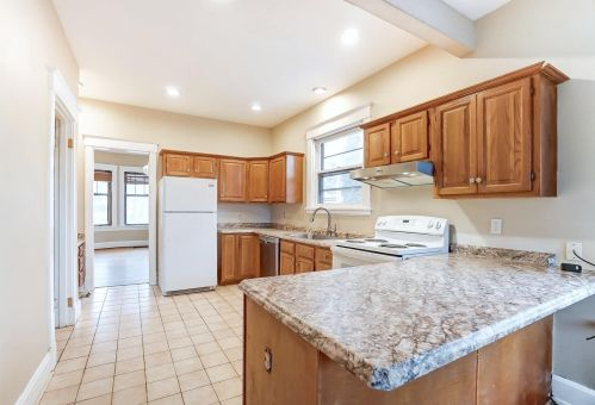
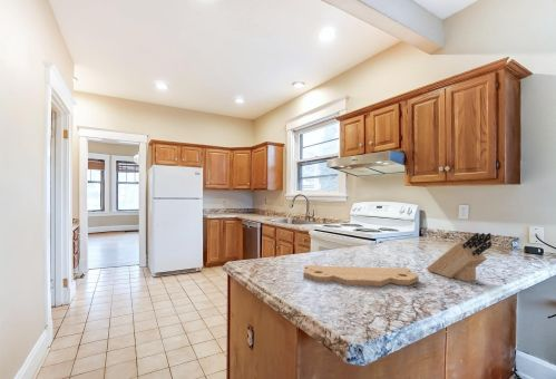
+ cutting board (359, 275)
+ knife block (458, 253)
